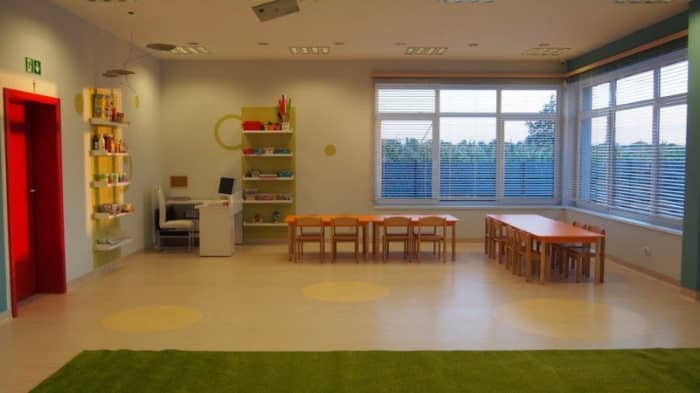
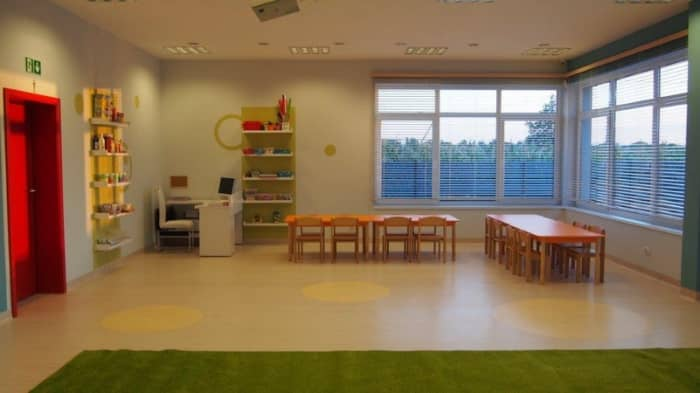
- ceiling mobile (141, 56)
